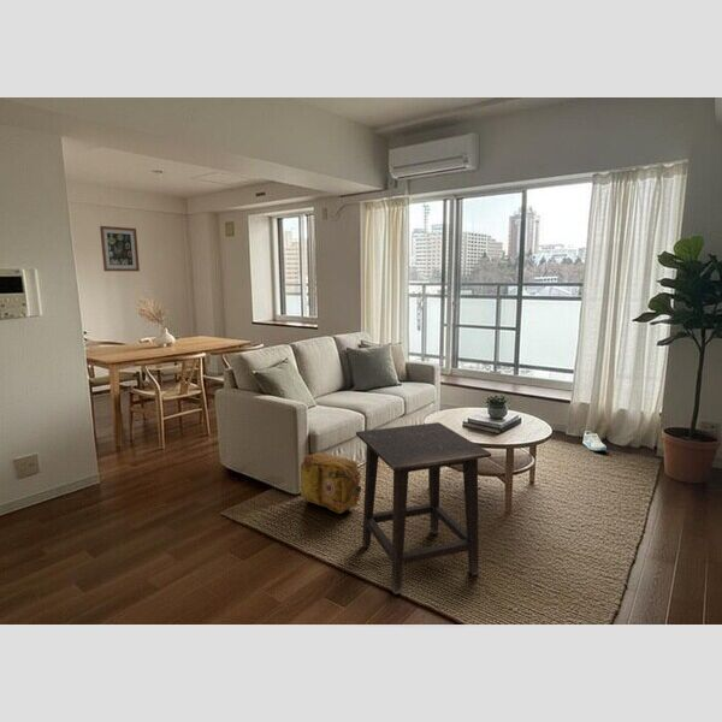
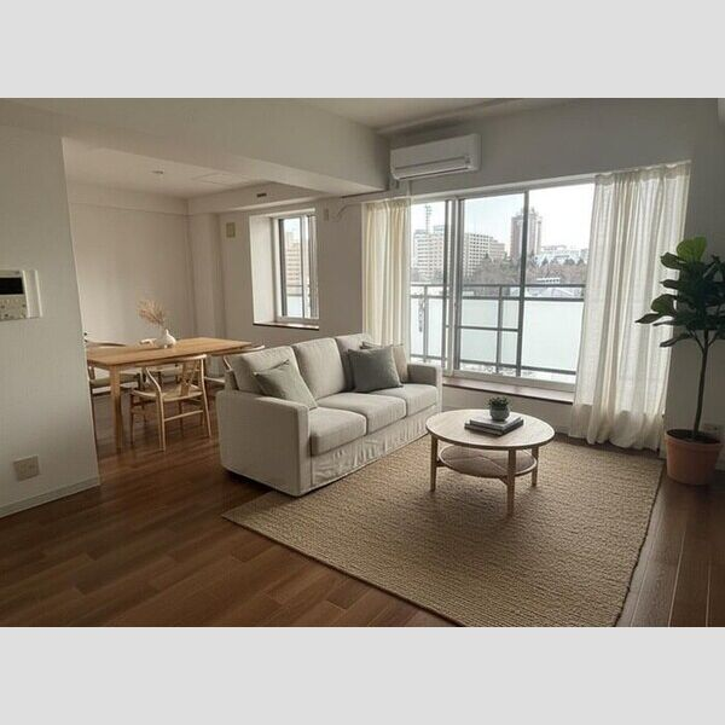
- side table (418, 505)
- backpack (333, 481)
- sneaker (594, 440)
- wall art (120, 249)
